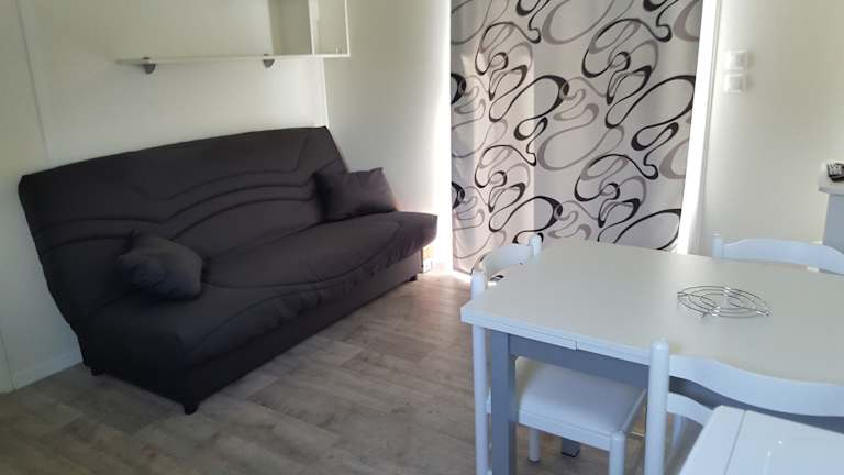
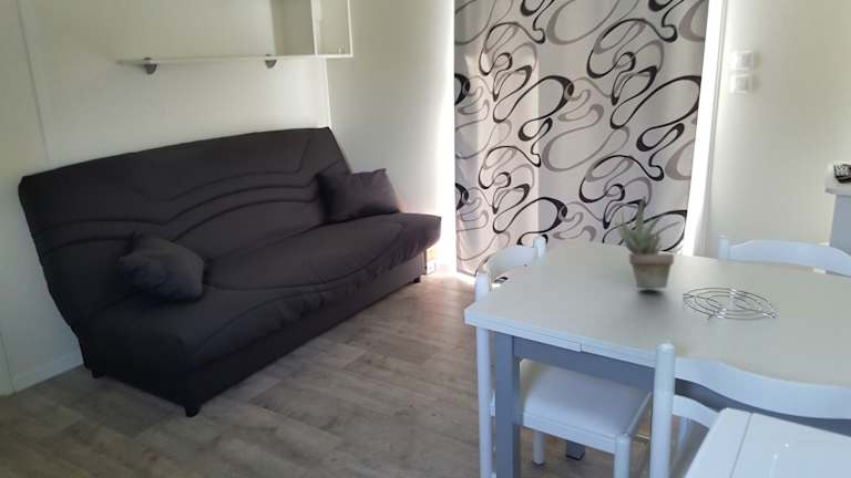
+ succulent plant (647, 239)
